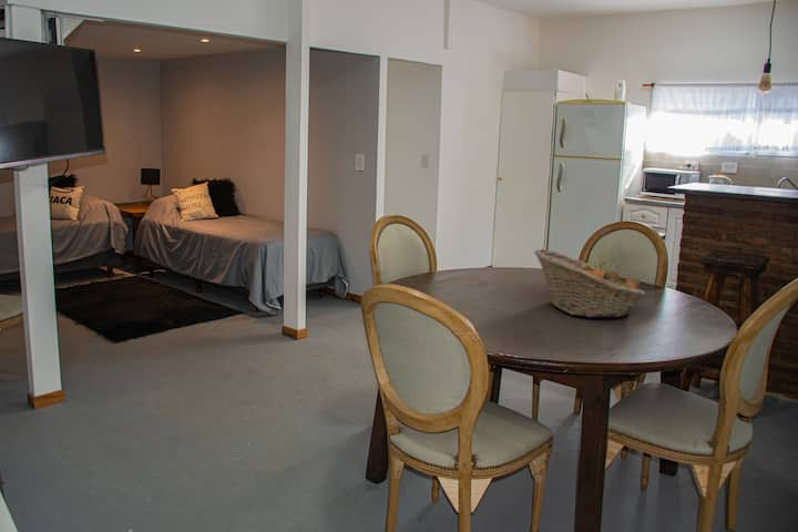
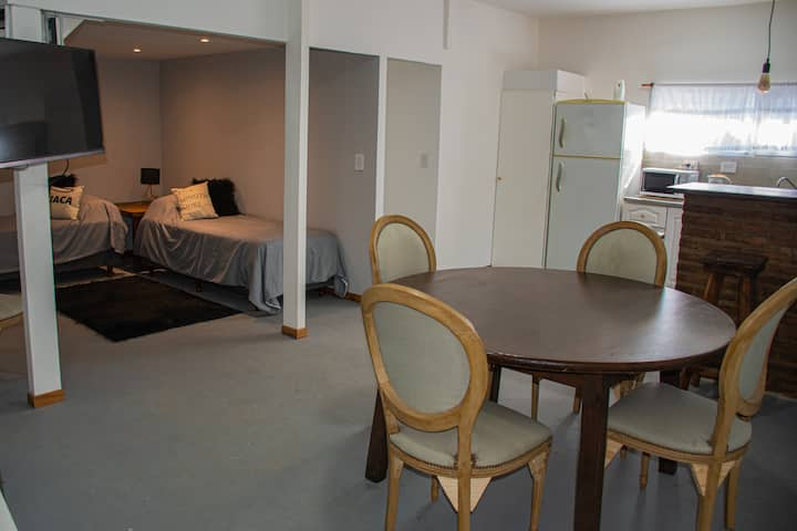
- fruit basket (586, 280)
